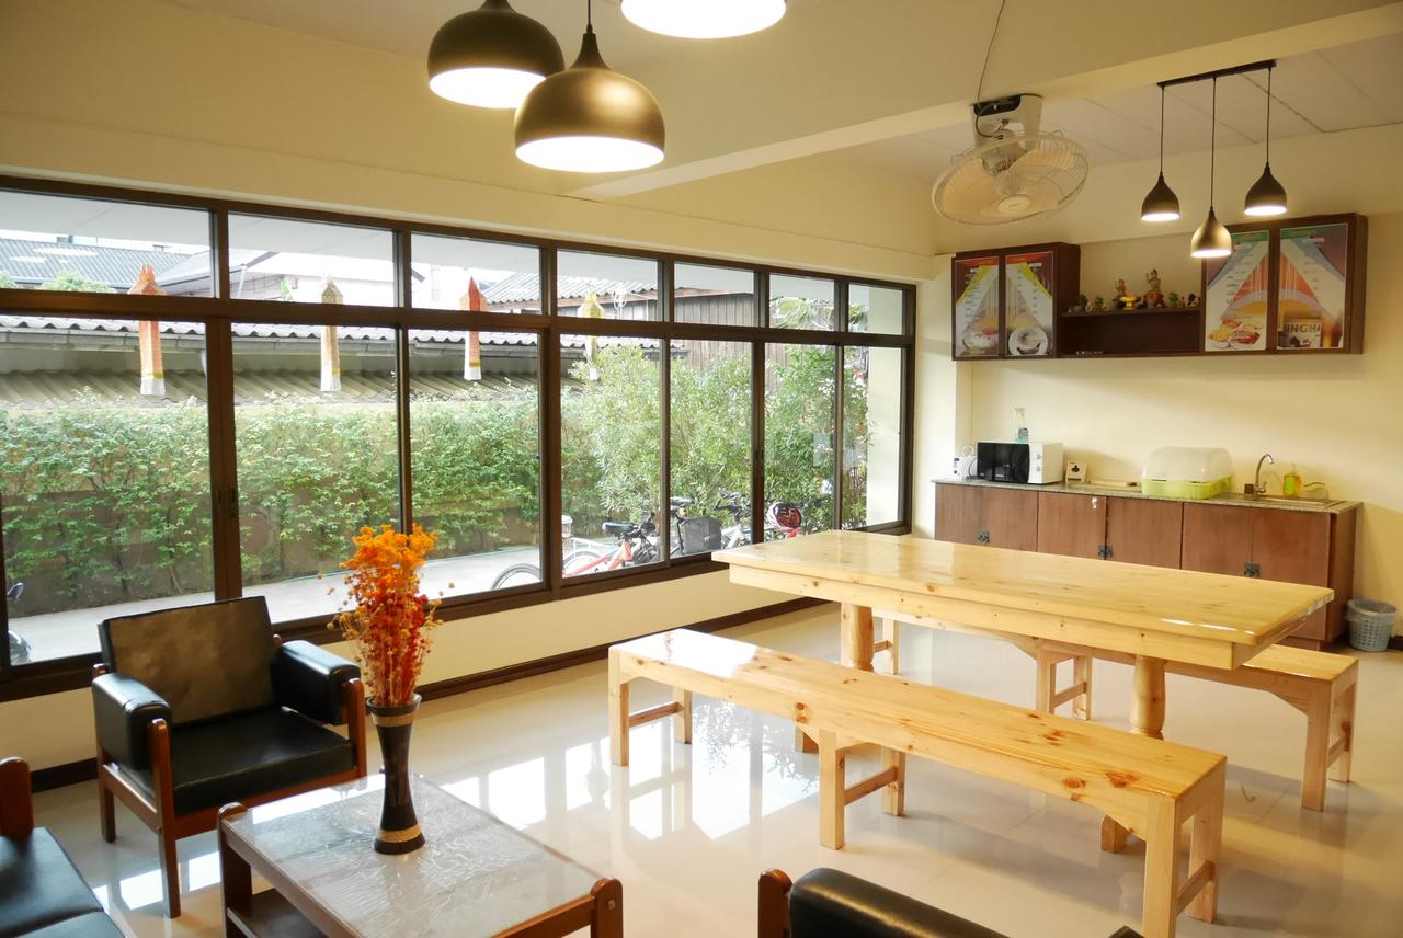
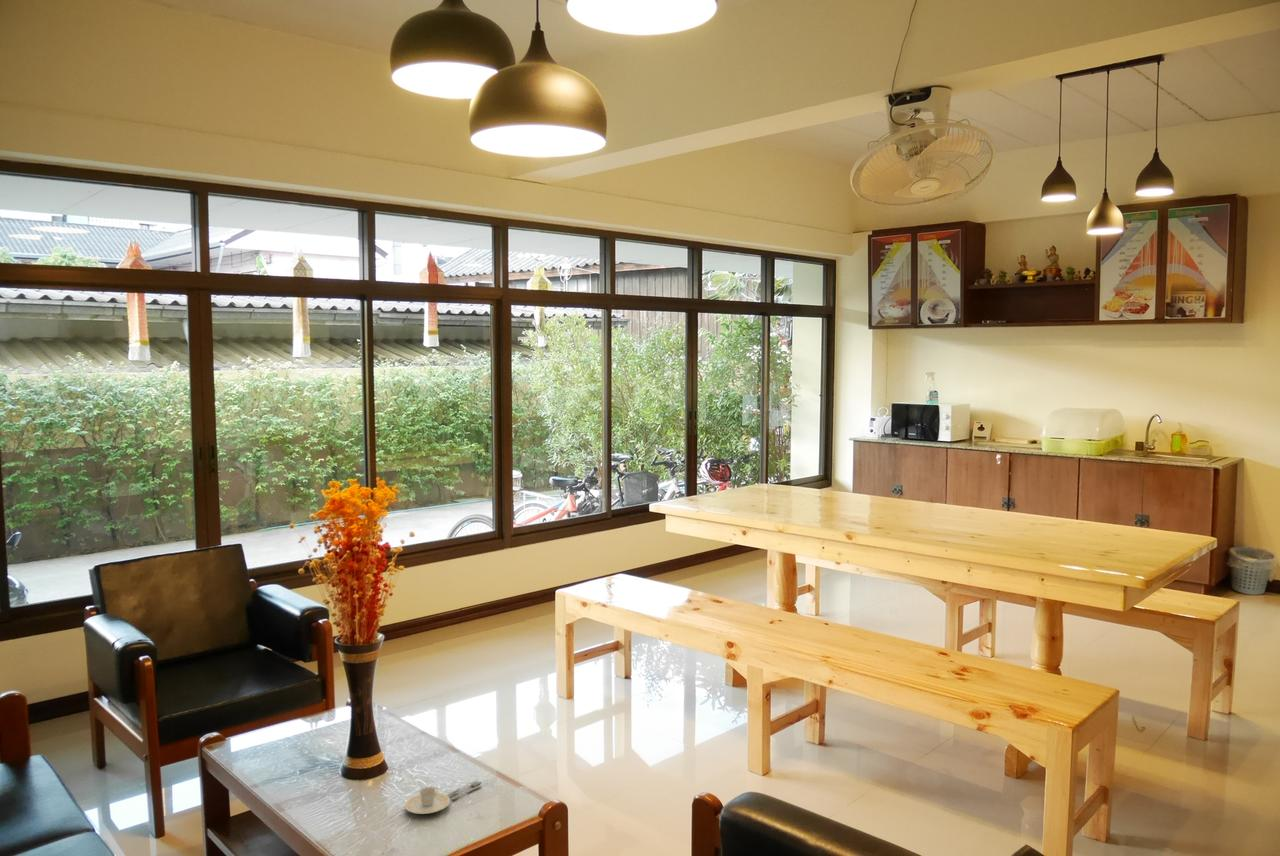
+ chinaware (447, 794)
